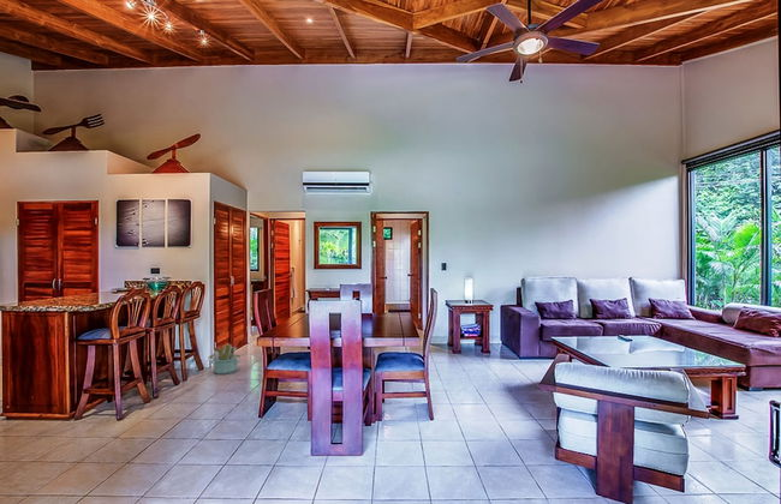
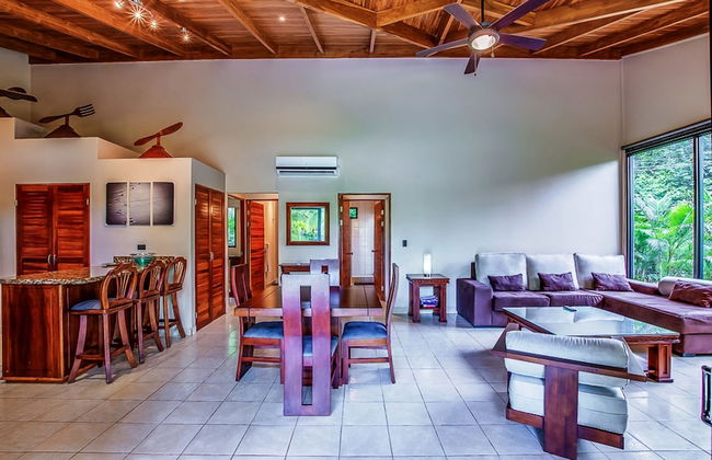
- decorative plant (226, 358)
